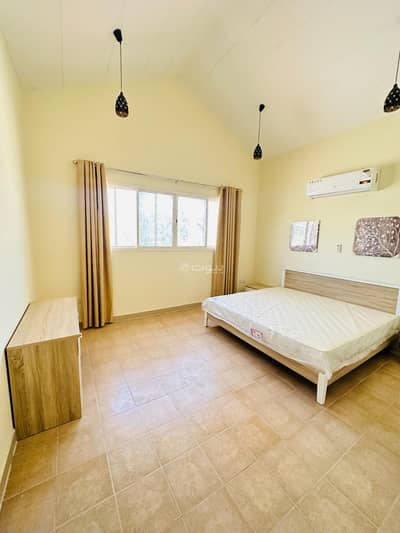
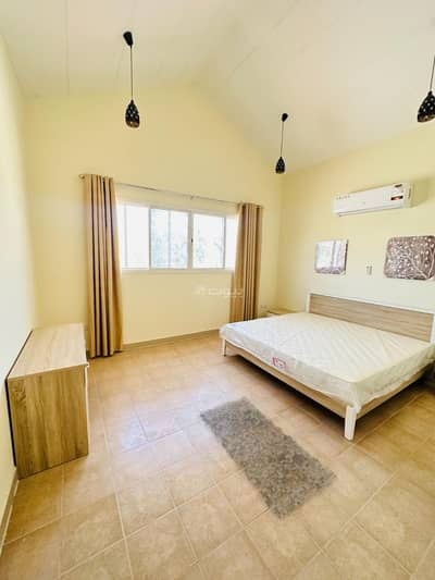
+ rug (256, 439)
